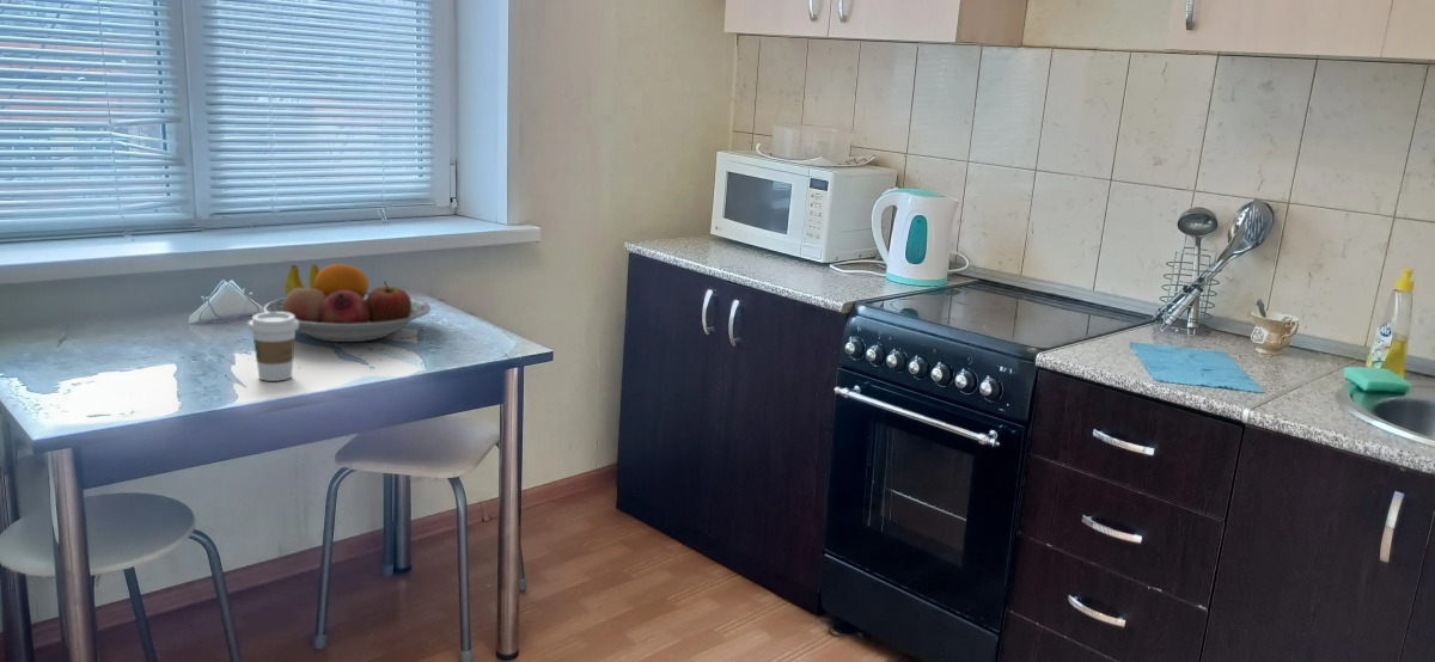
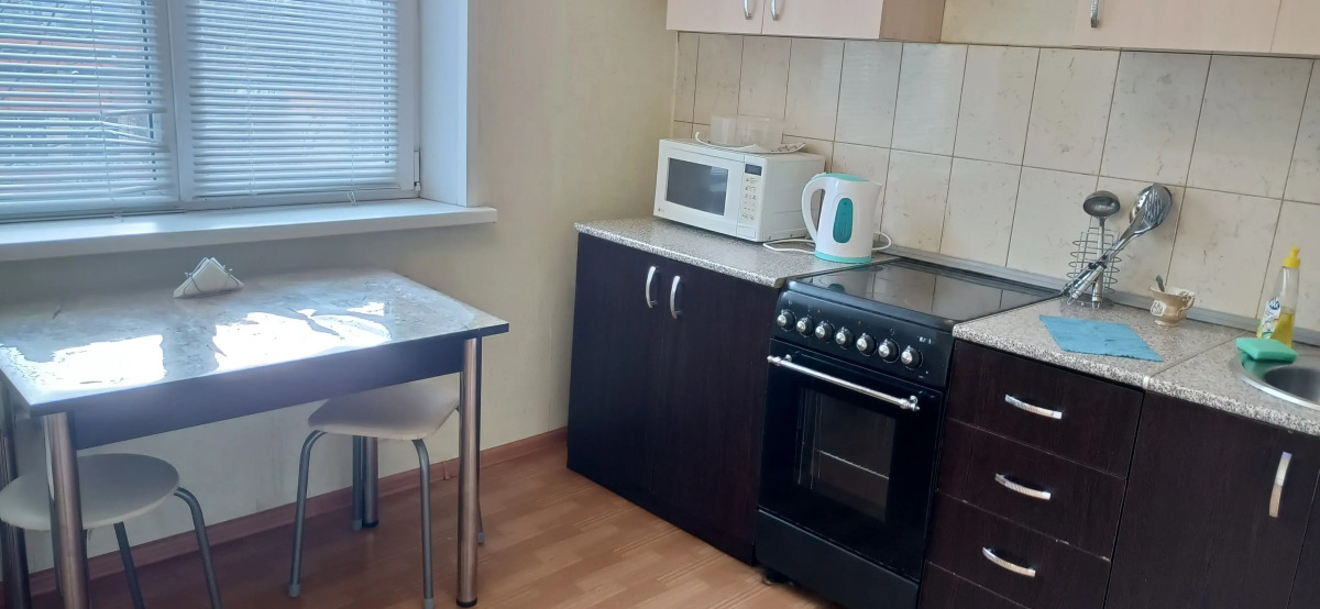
- coffee cup (274, 347)
- fruit bowl (349, 300)
